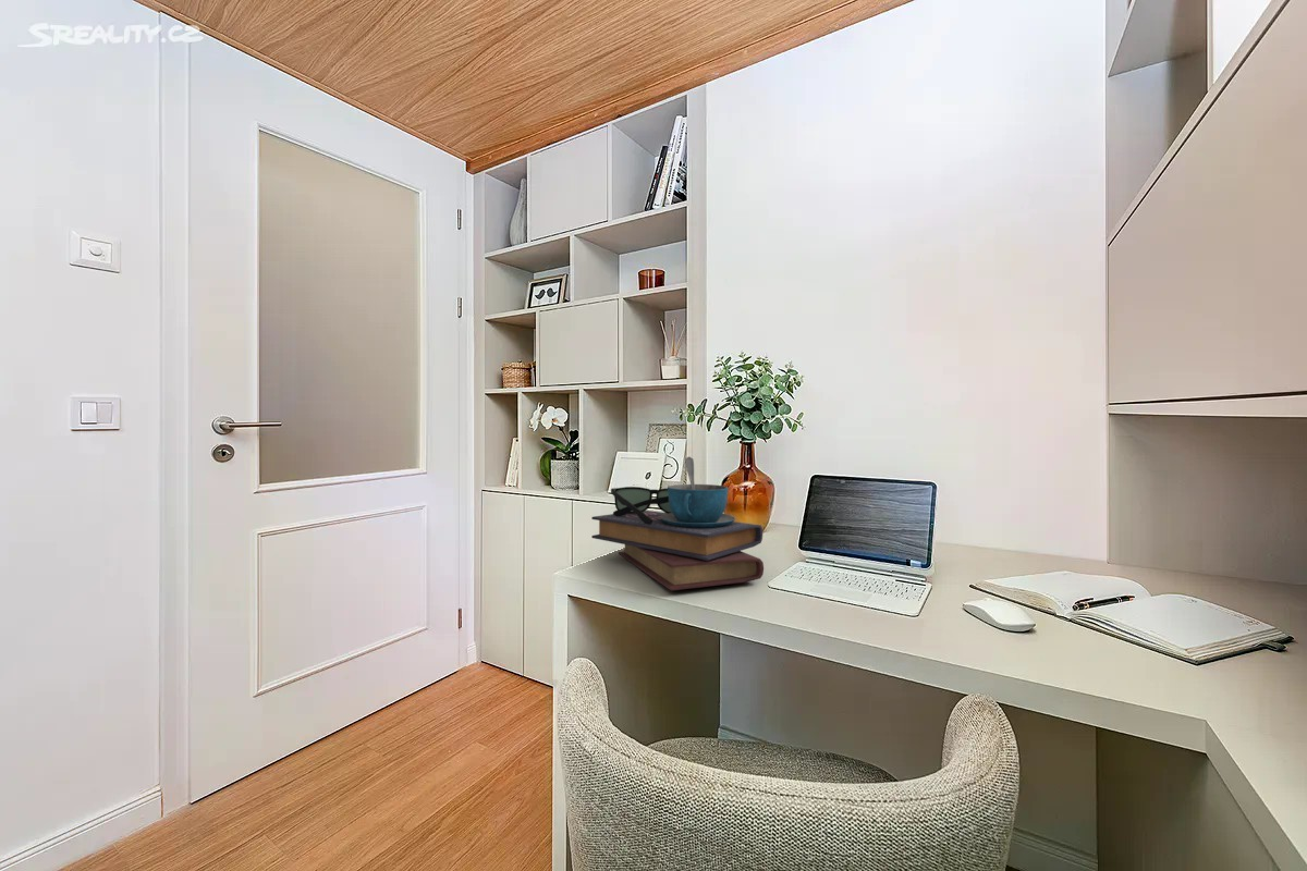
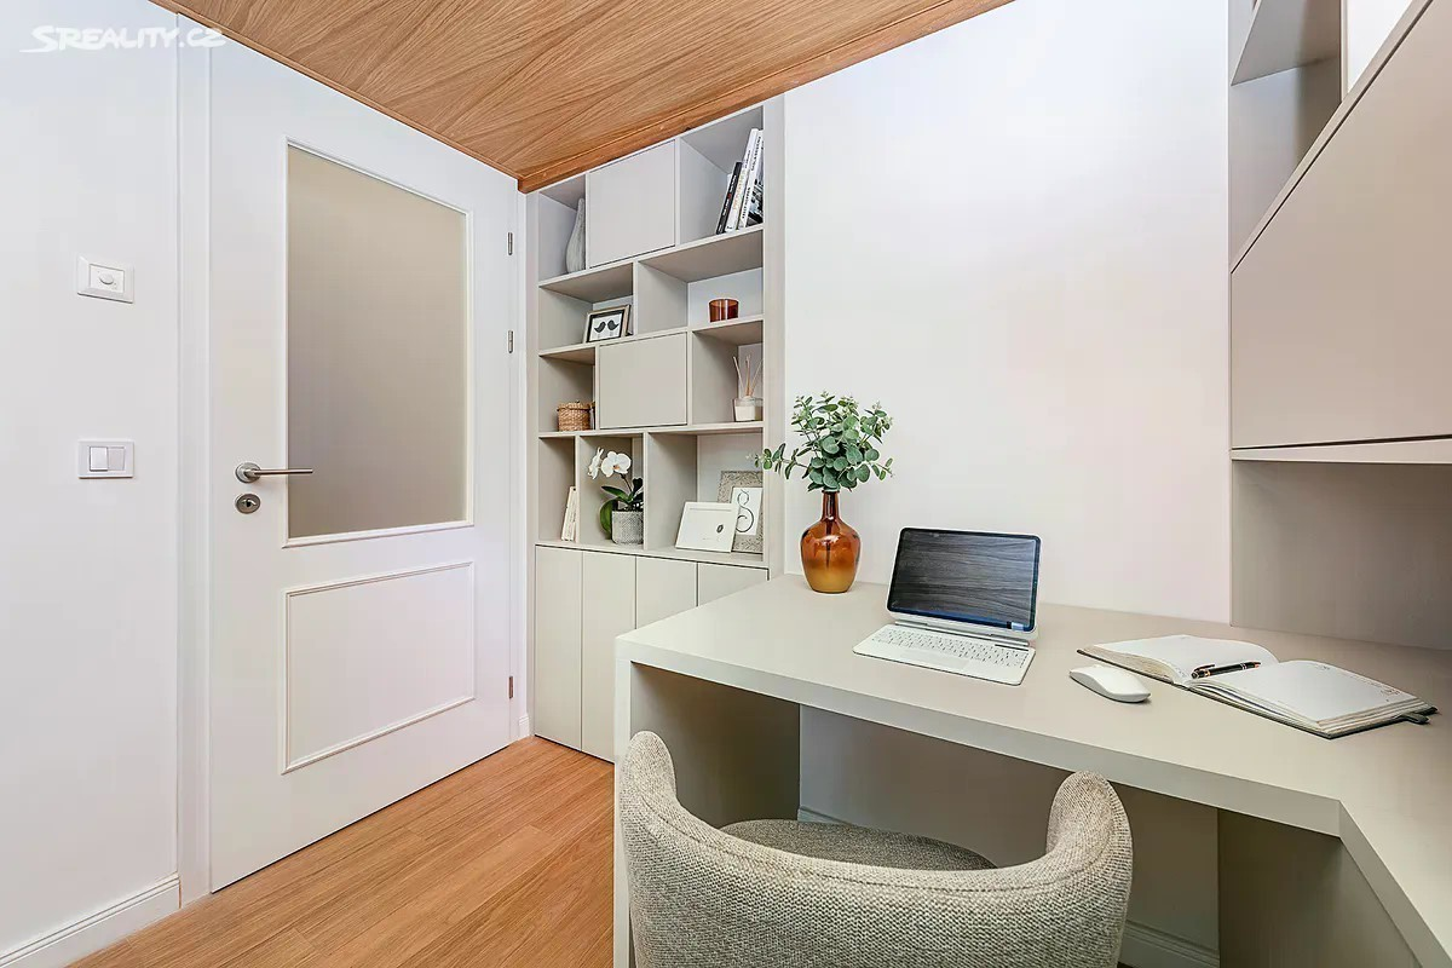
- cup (676, 512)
